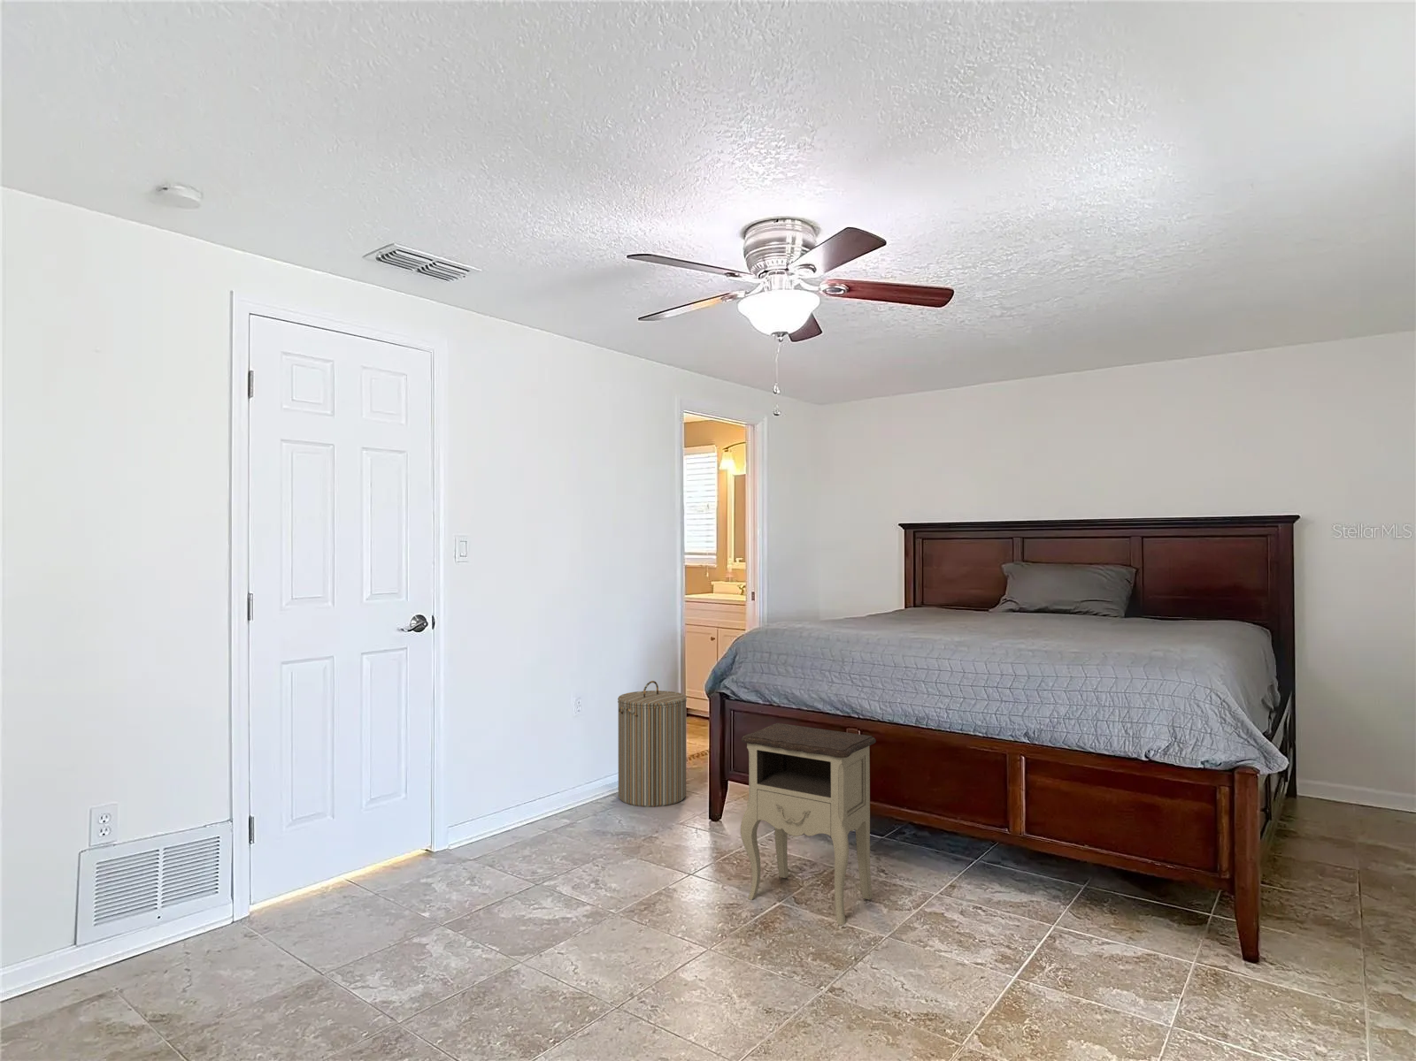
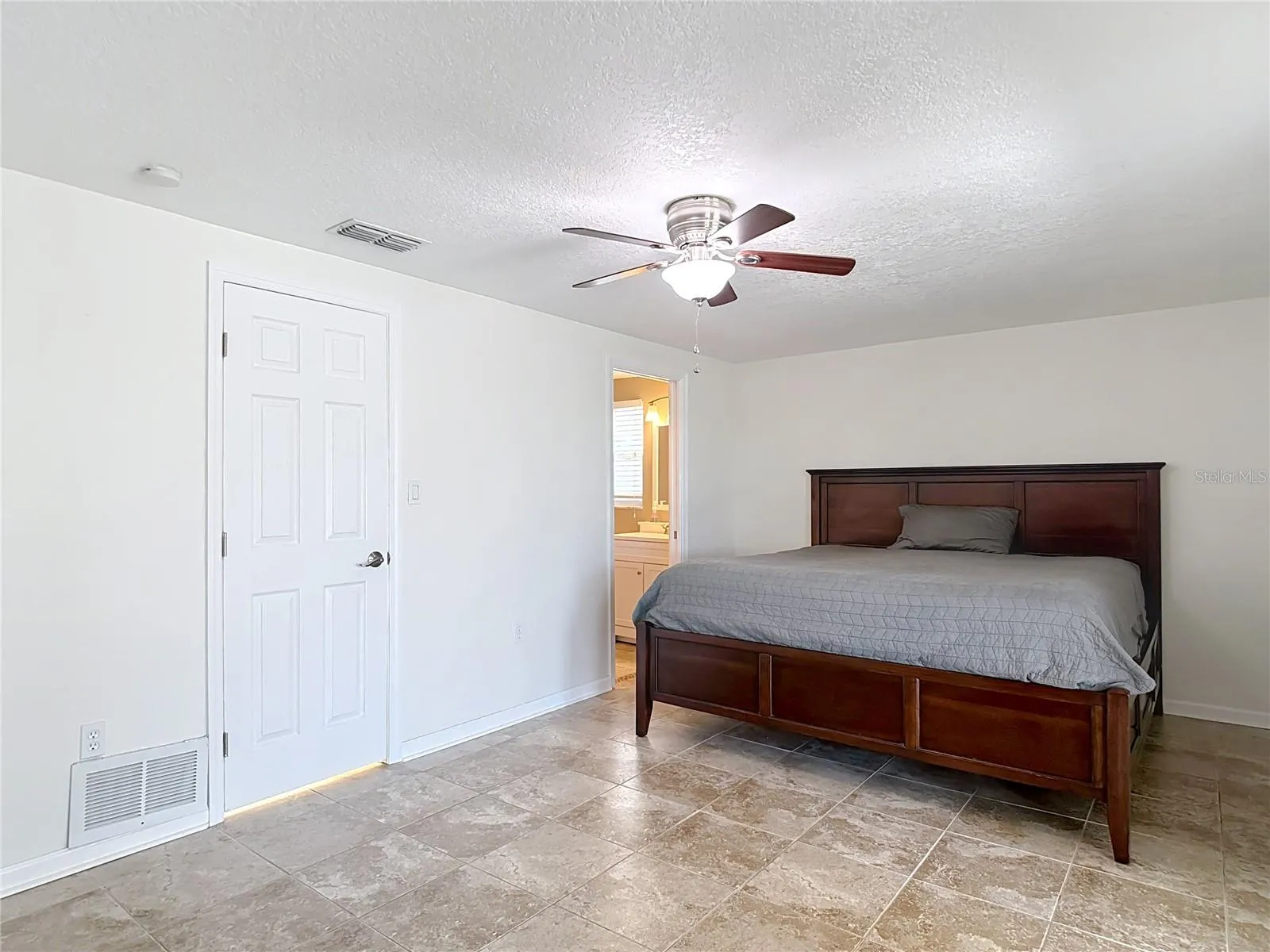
- nightstand (808, 817)
- laundry hamper (652, 738)
